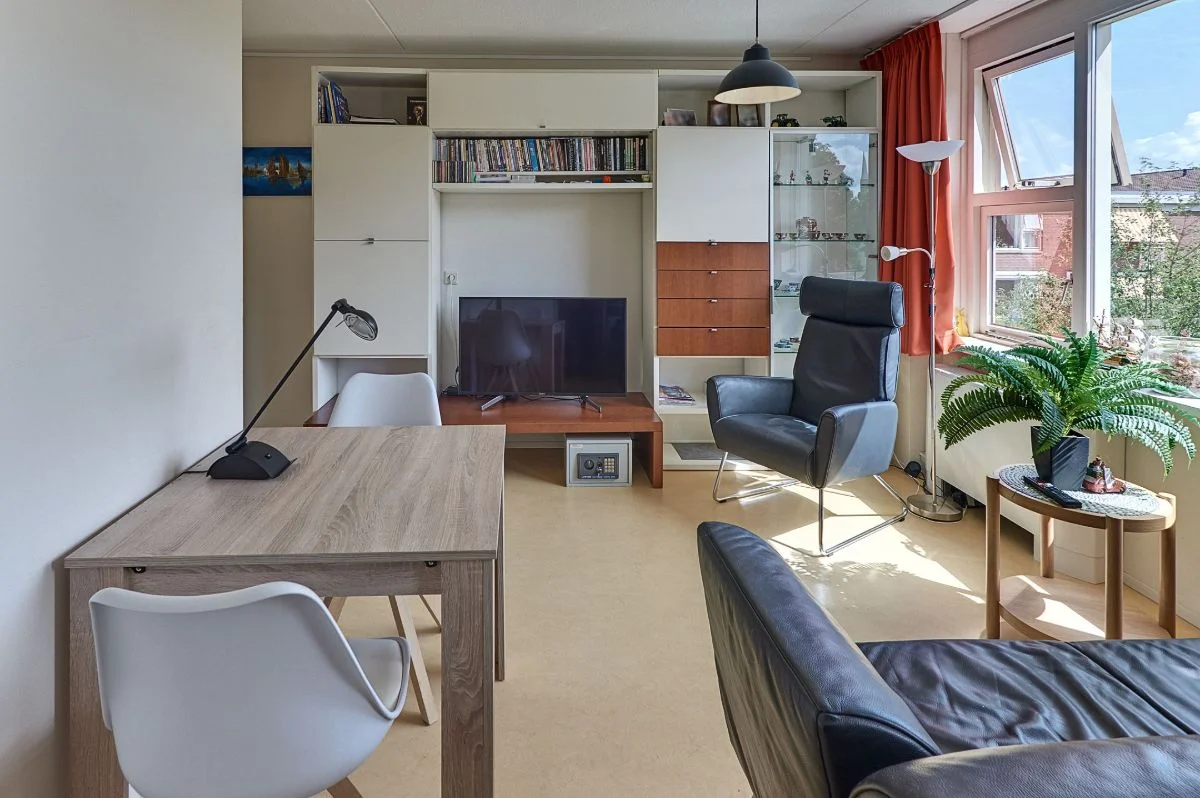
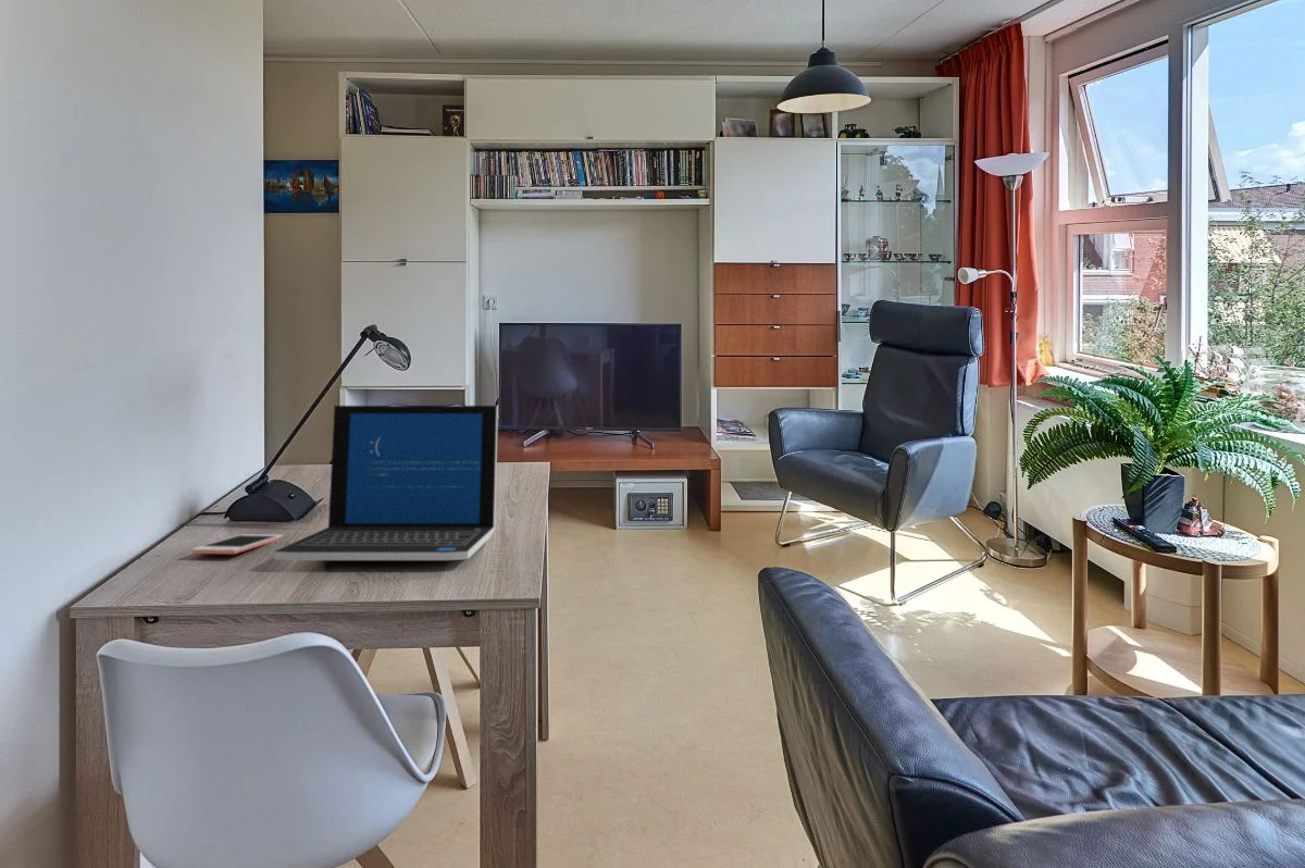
+ laptop (395, 475)
+ cell phone (239, 543)
